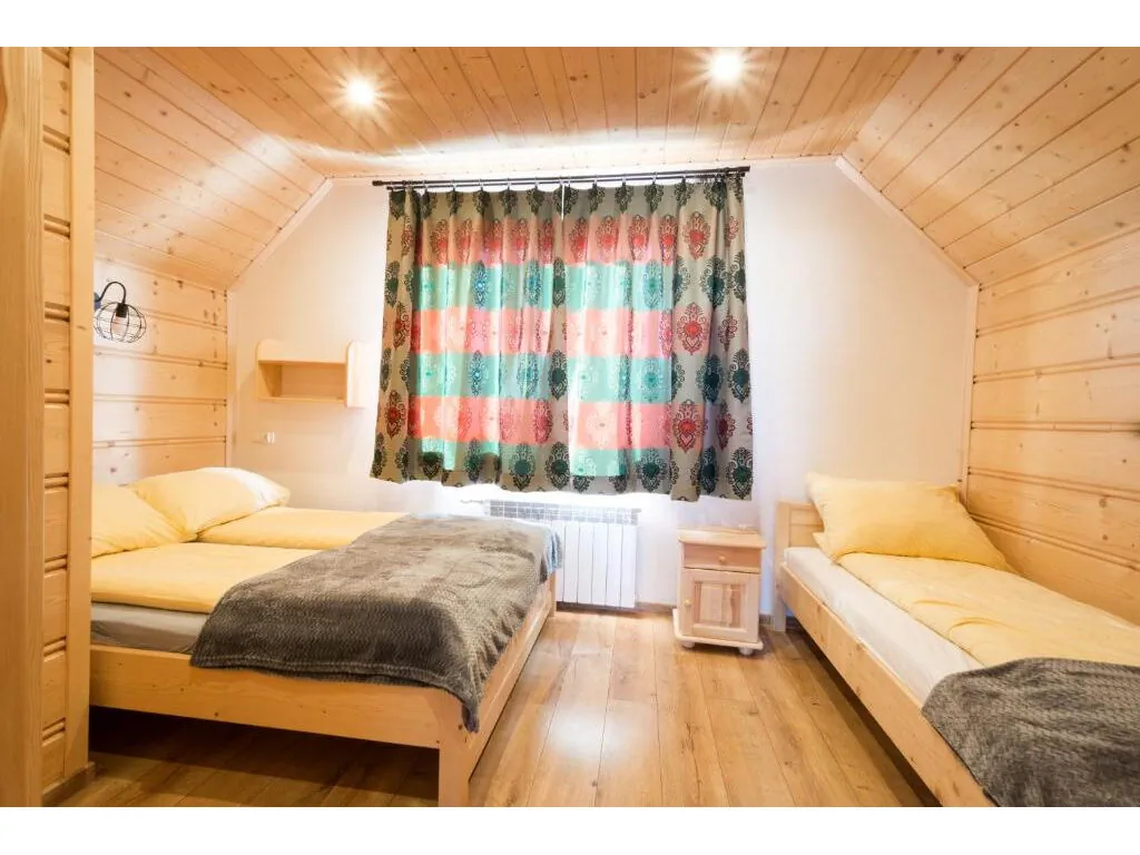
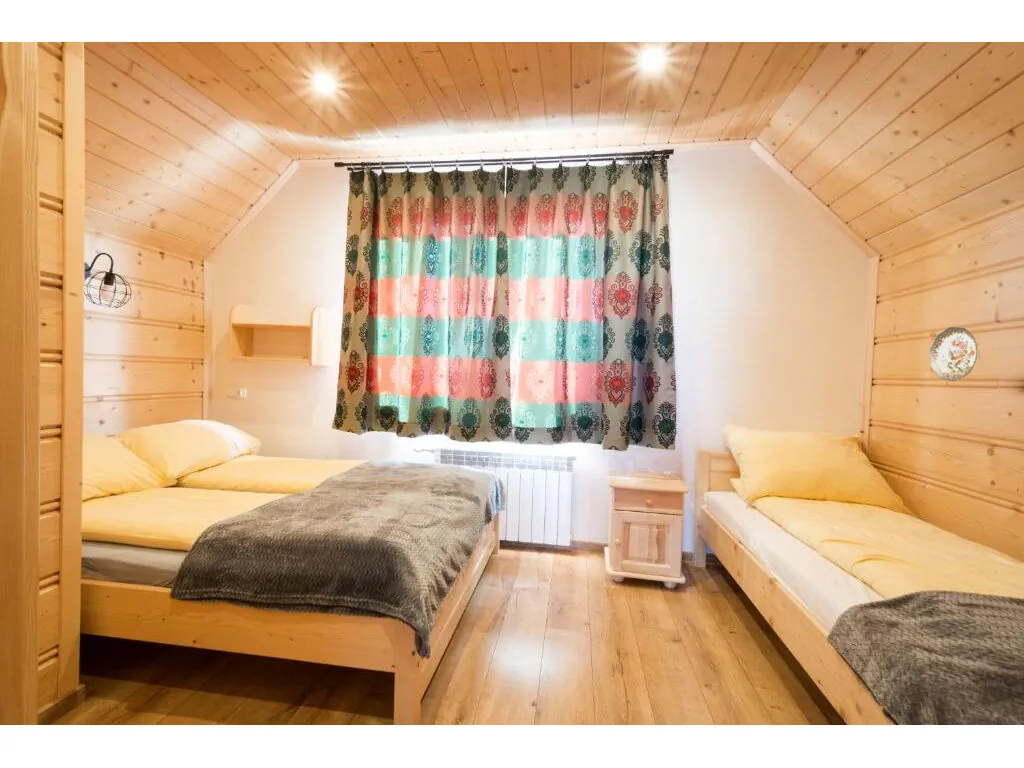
+ decorative plate (954, 354)
